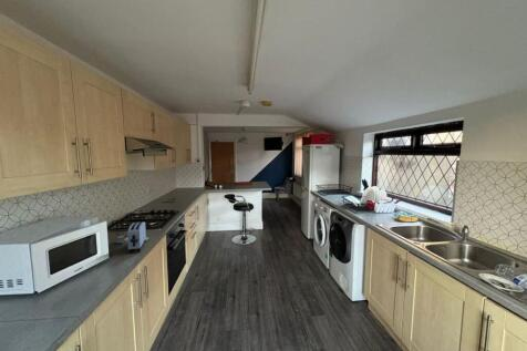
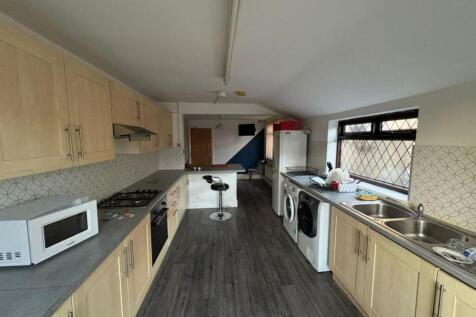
- toaster (137, 235)
